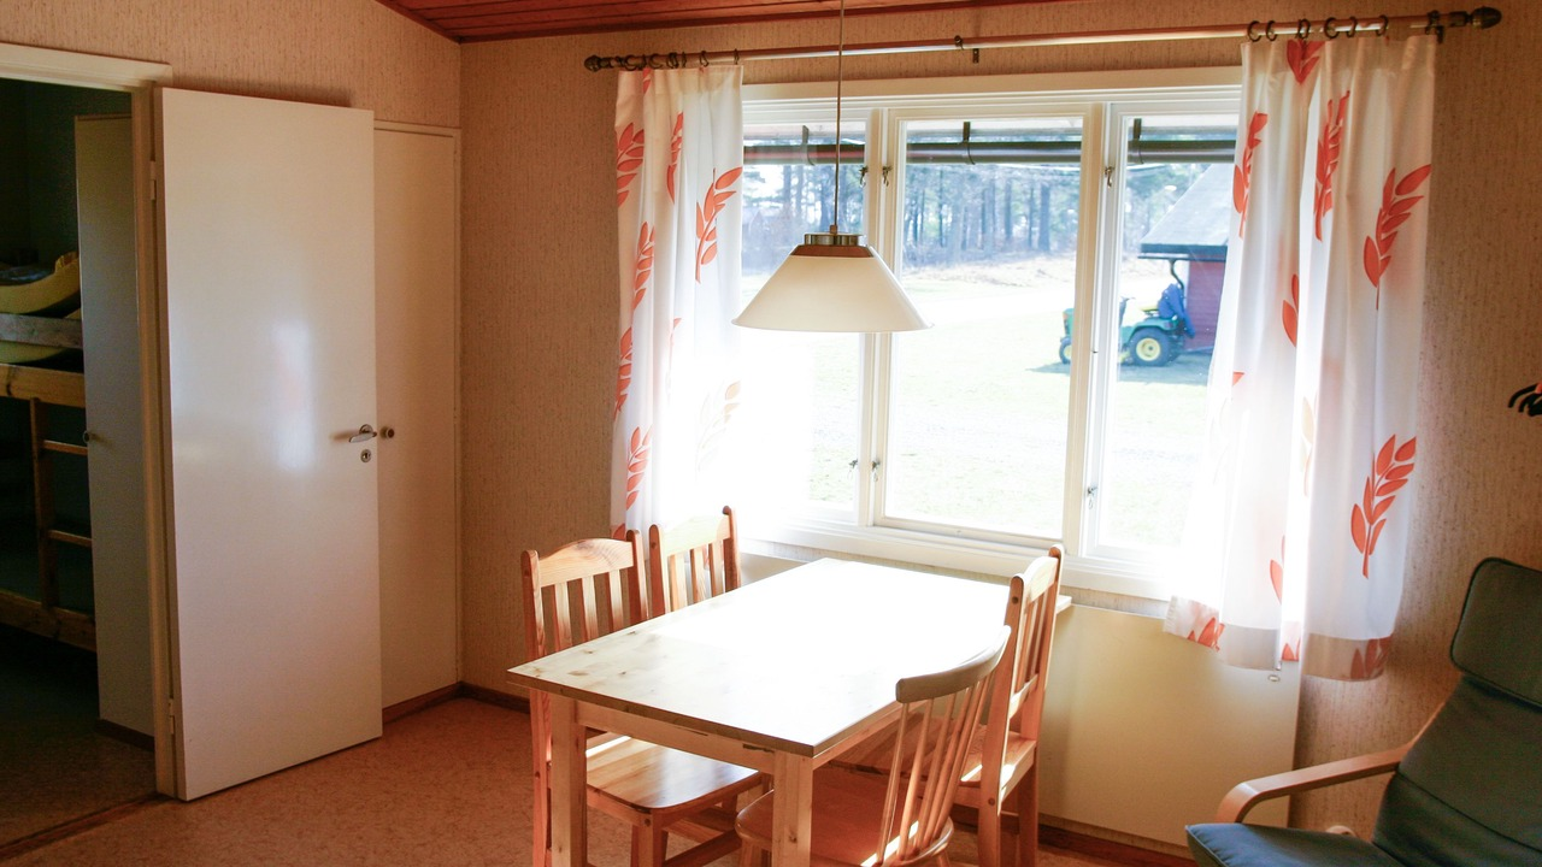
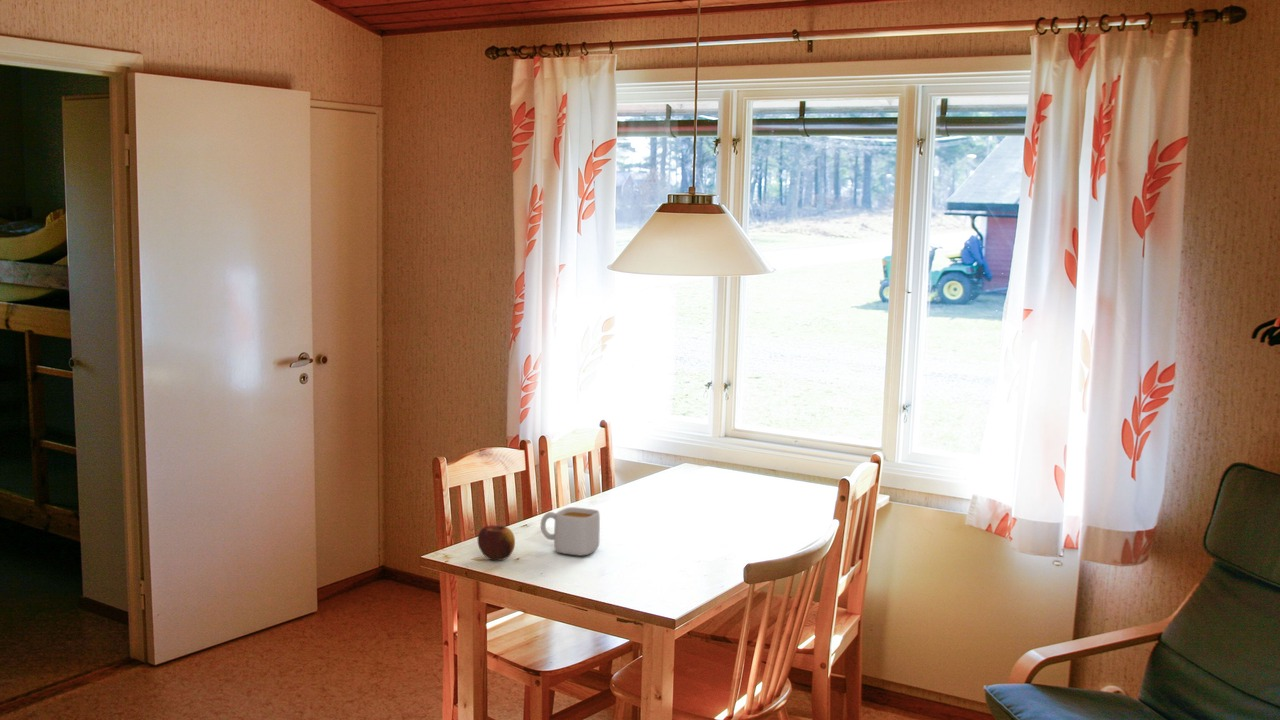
+ apple (496, 543)
+ mug (567, 530)
